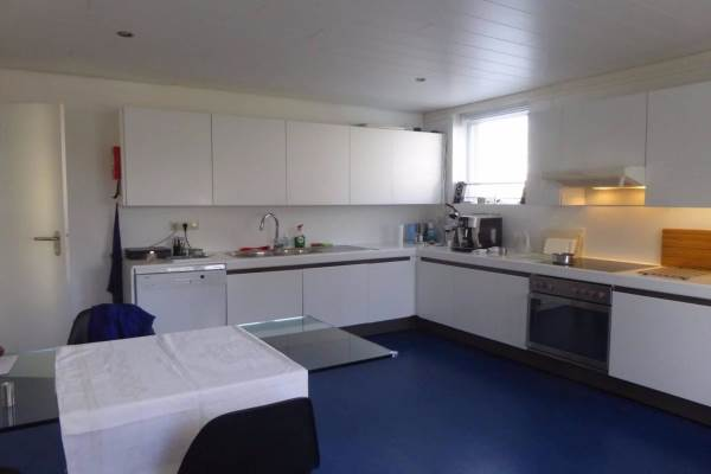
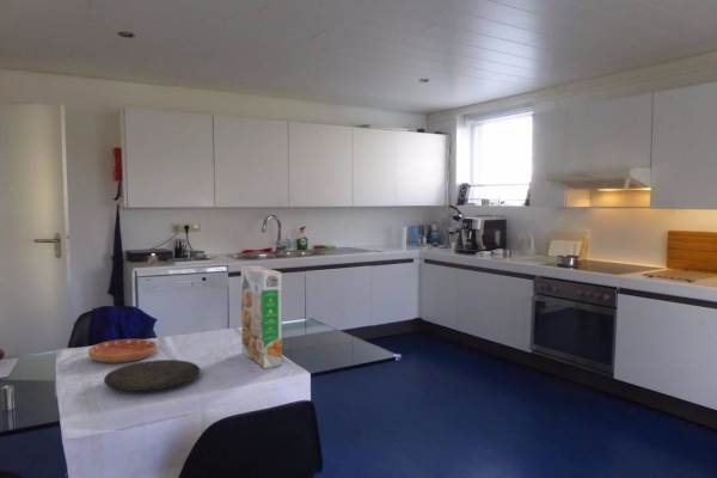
+ plate (153, 376)
+ cereal box (261, 313)
+ saucer (123, 350)
